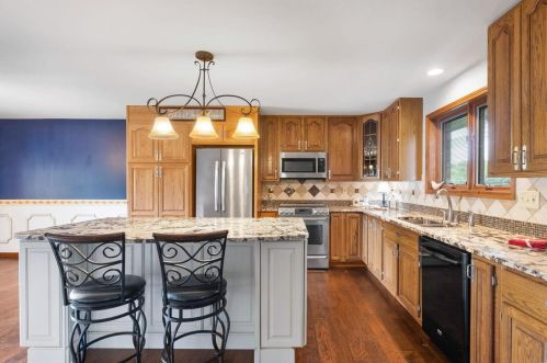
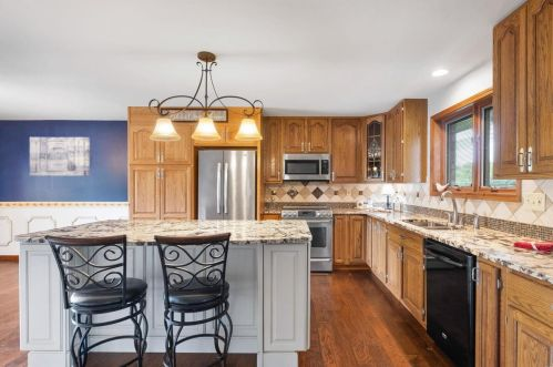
+ wall art (60, 156)
